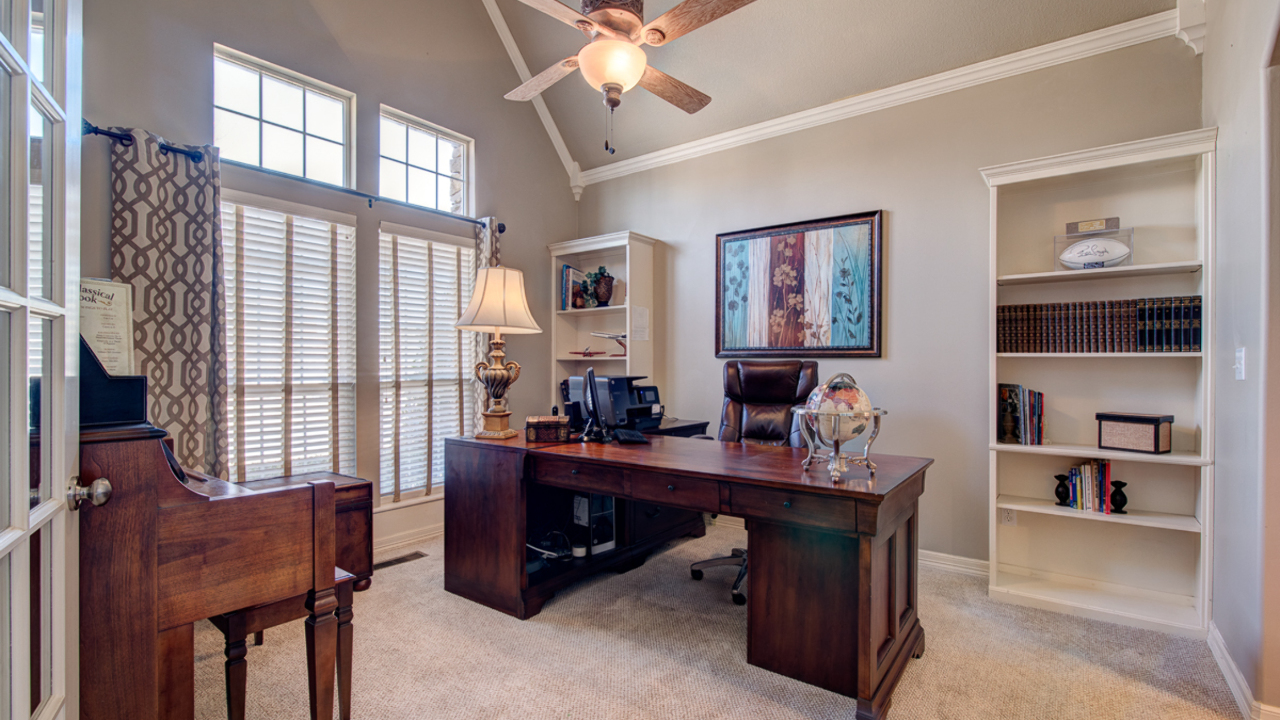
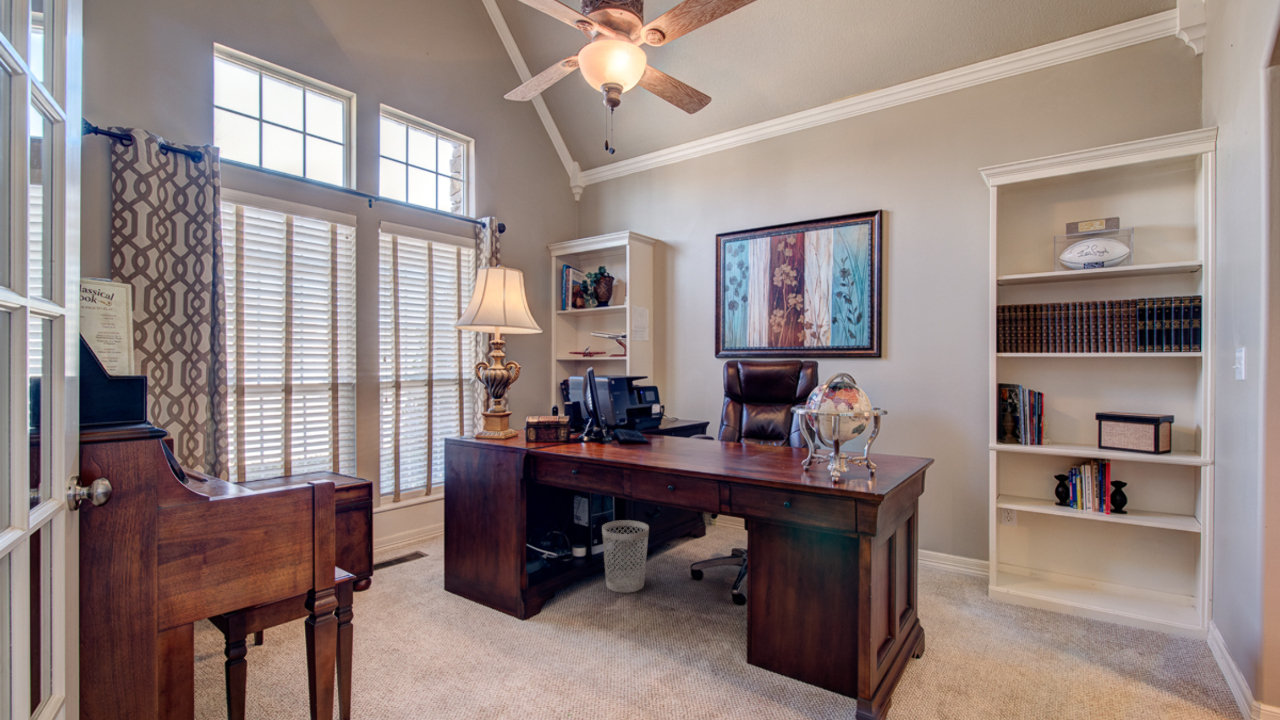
+ wastebasket (625, 556)
